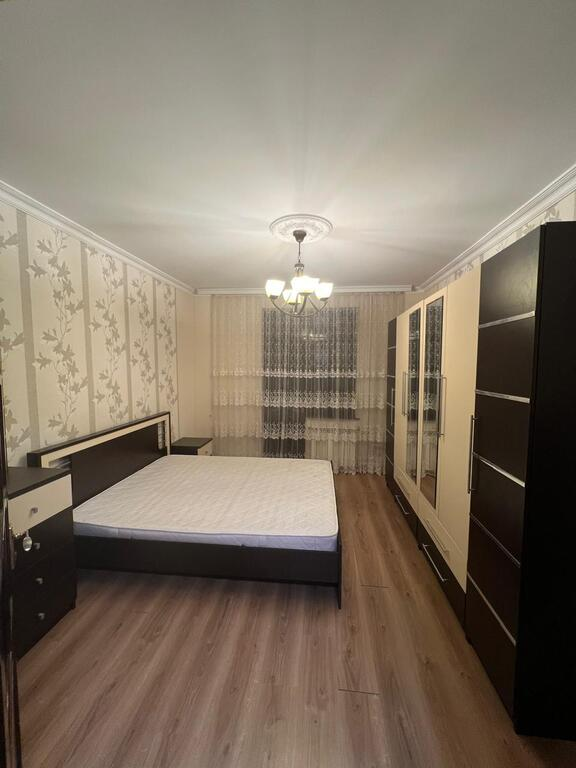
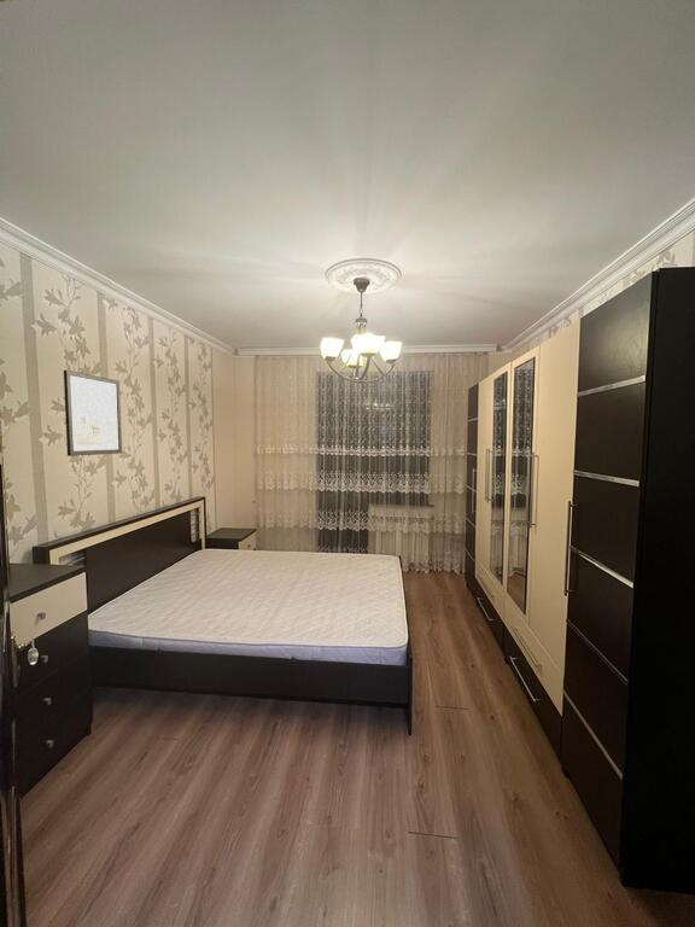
+ wall art (95, 415)
